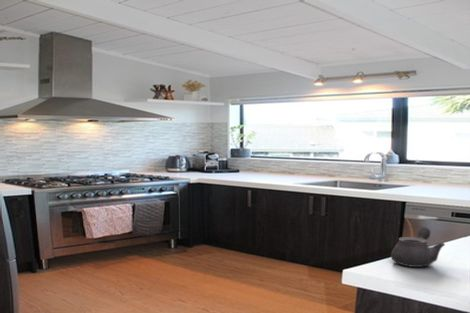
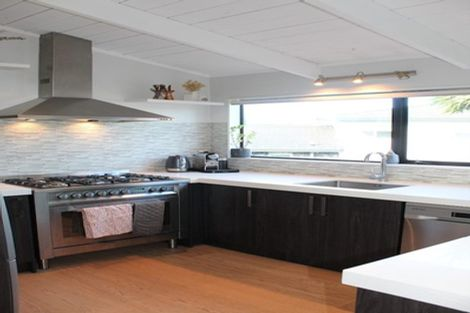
- teapot (418, 246)
